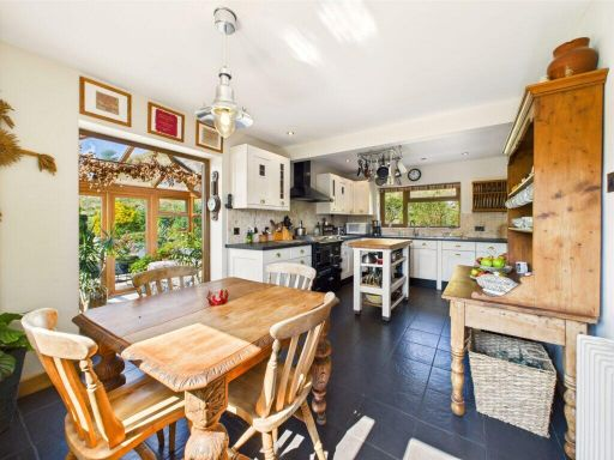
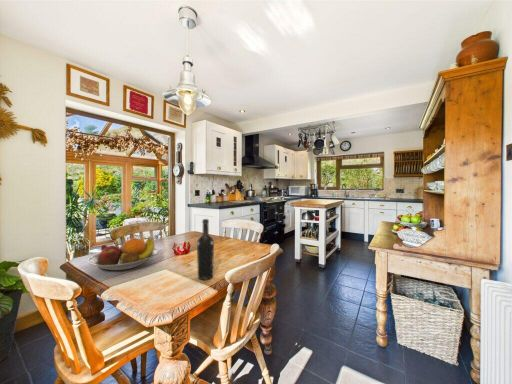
+ fruit bowl (125, 252)
+ wine bottle (205, 248)
